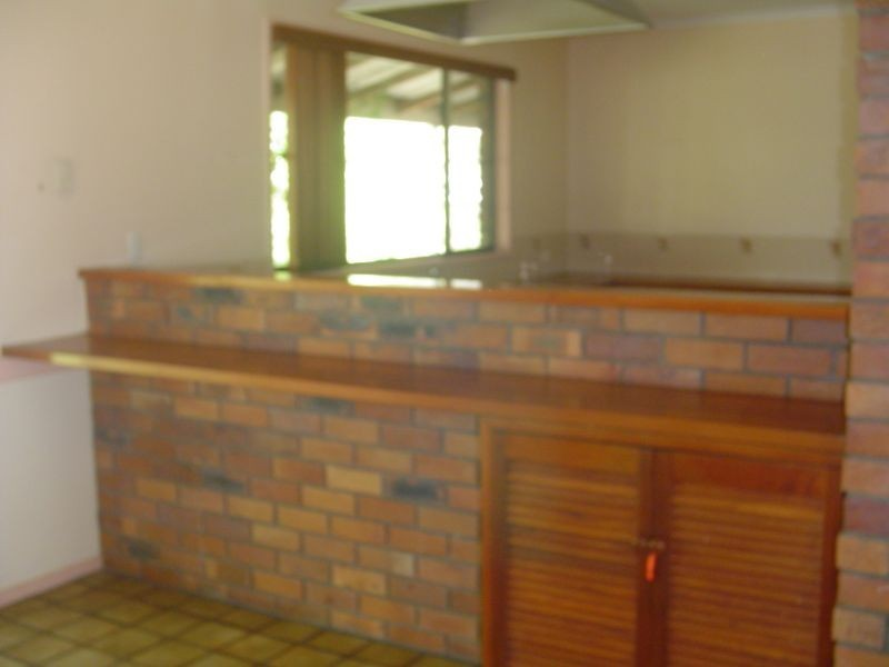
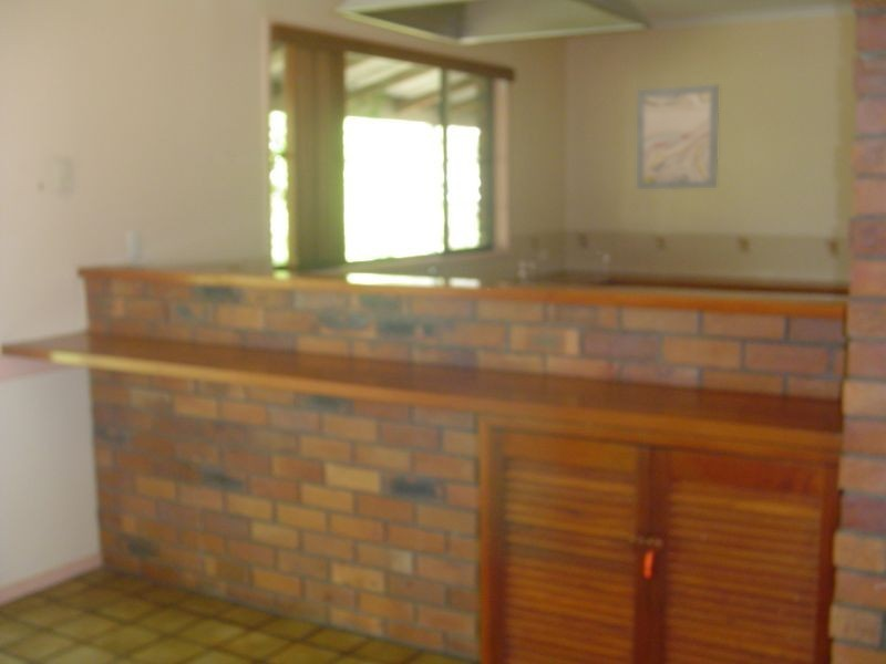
+ wall art (676, 138)
